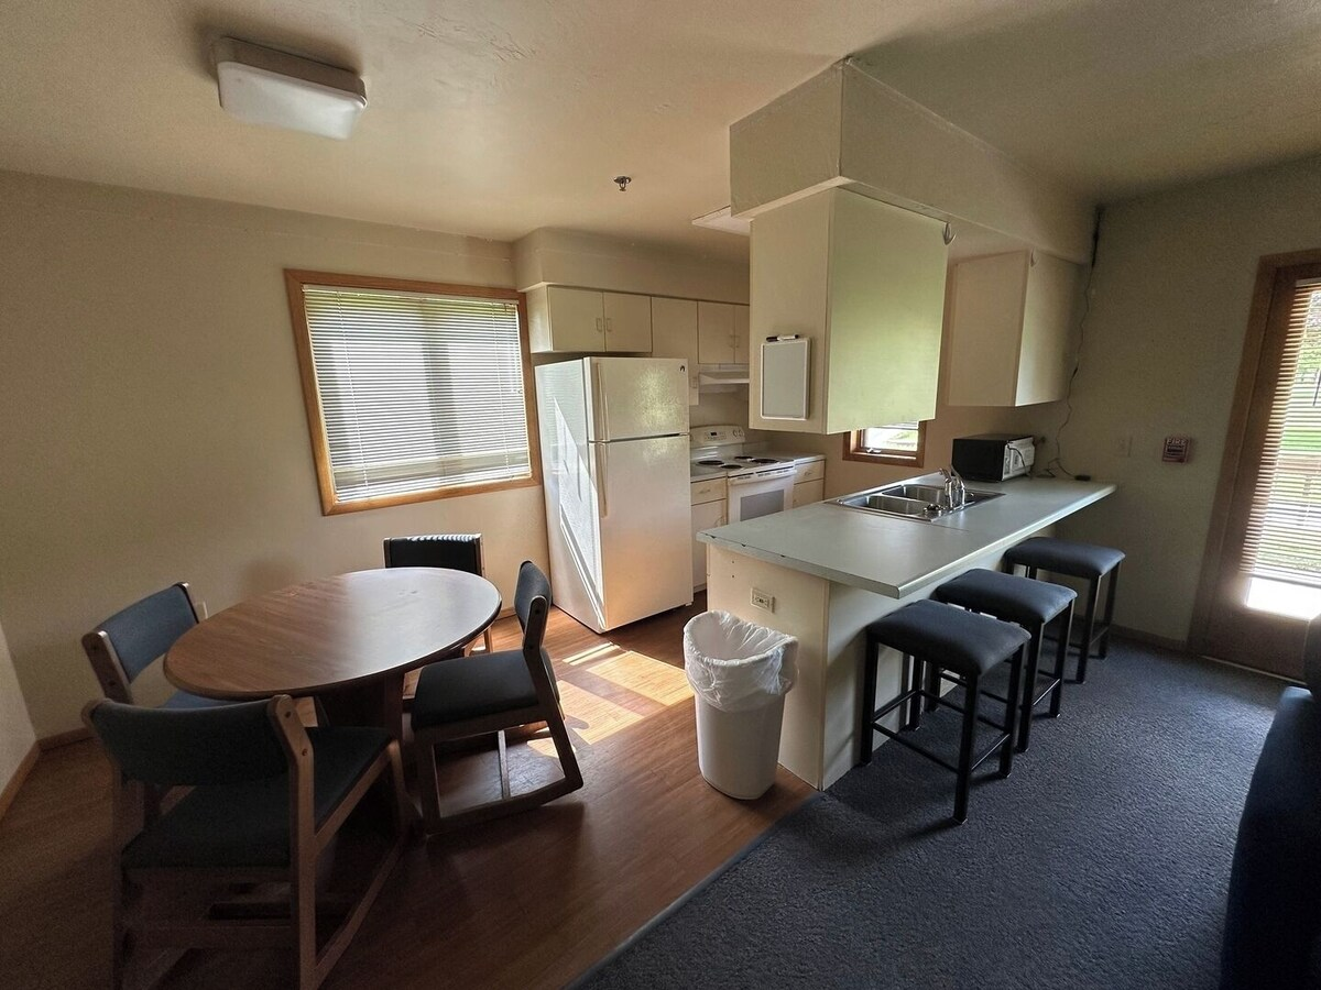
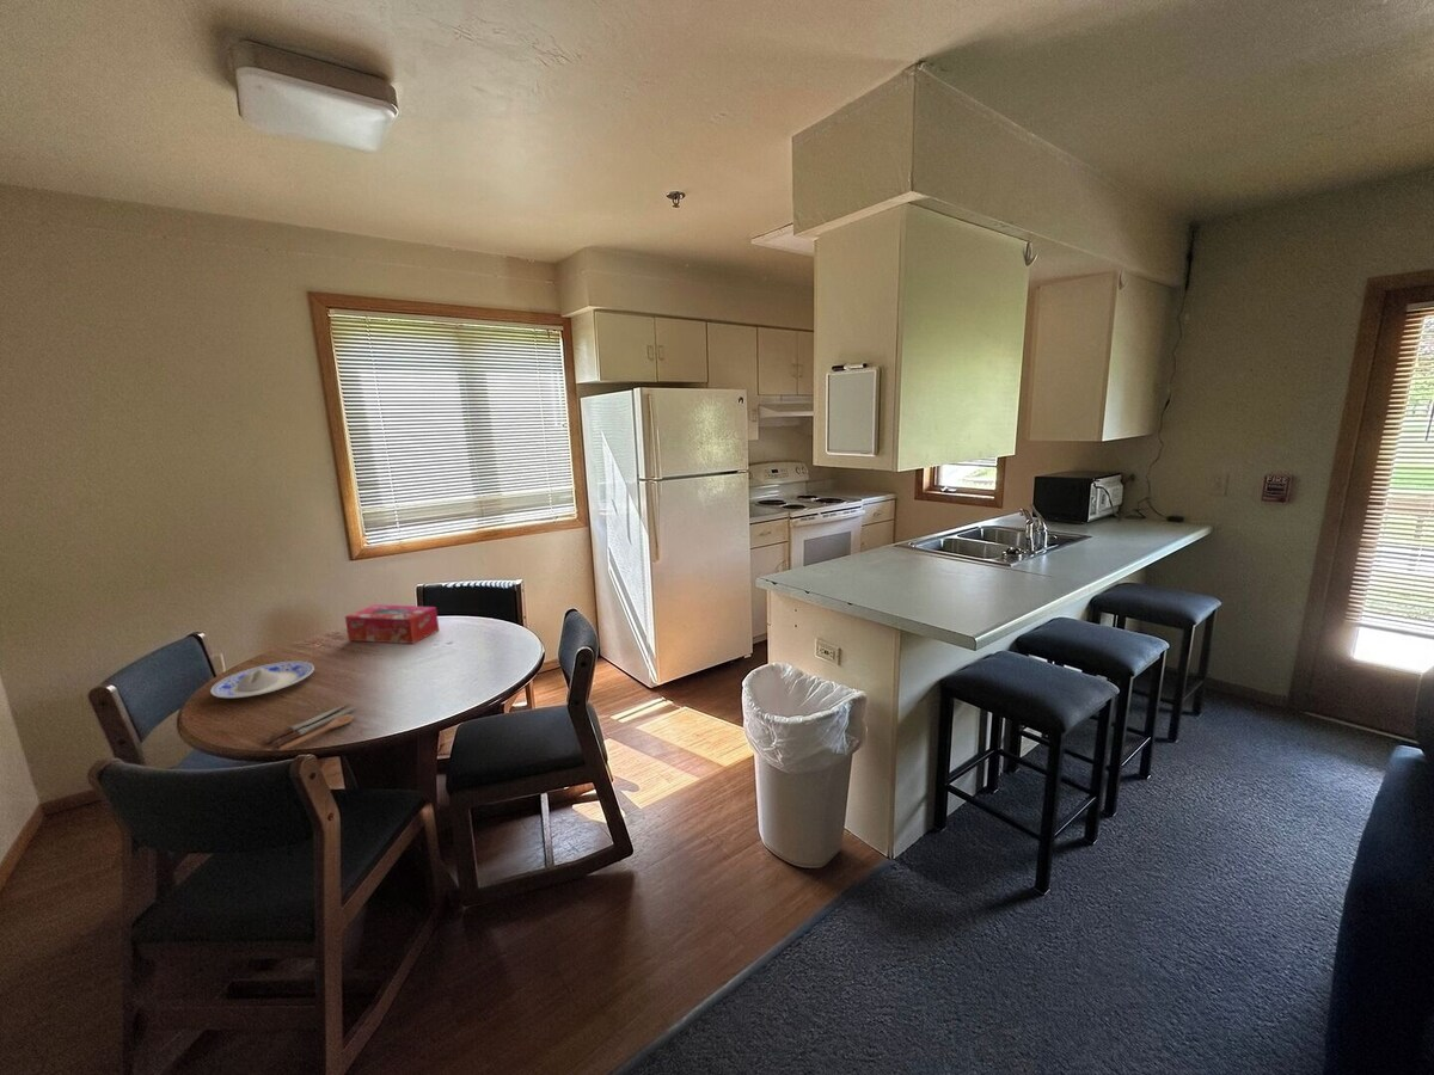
+ plate (264, 677)
+ tissue box (393, 622)
+ spoon (319, 724)
